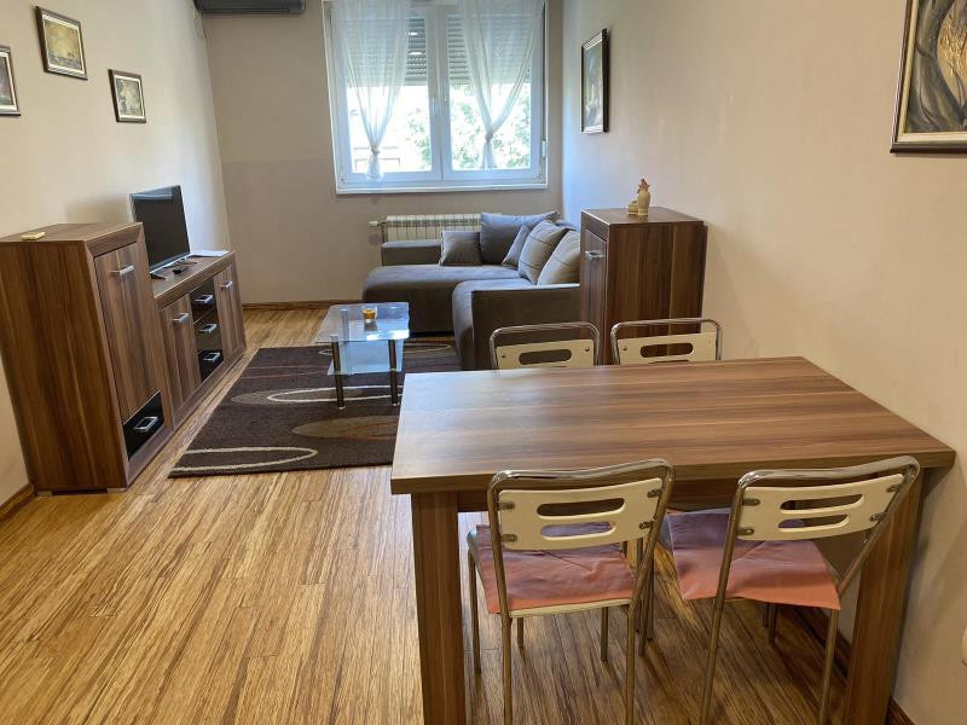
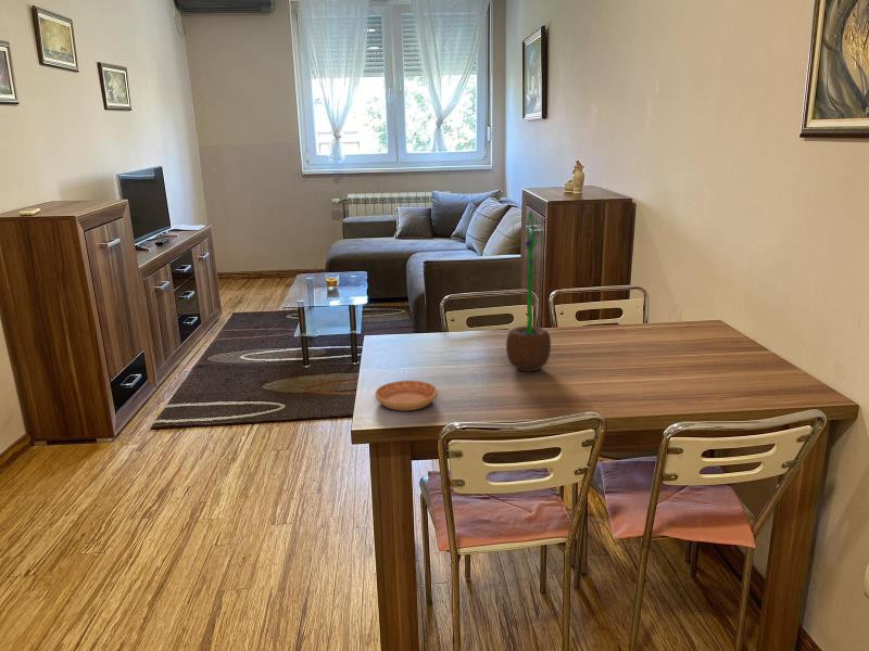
+ potted flower (529, 293)
+ saucer (406, 396)
